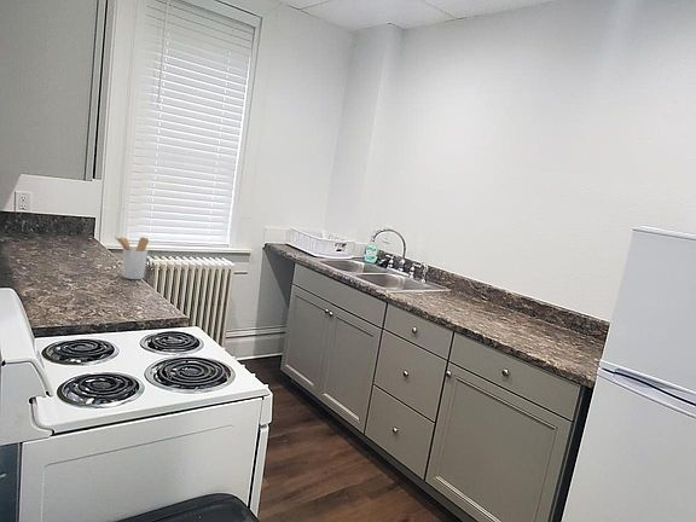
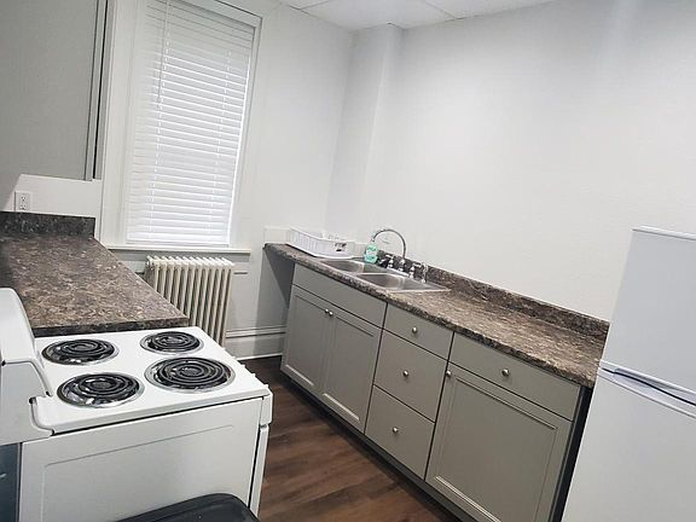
- utensil holder (129, 256)
